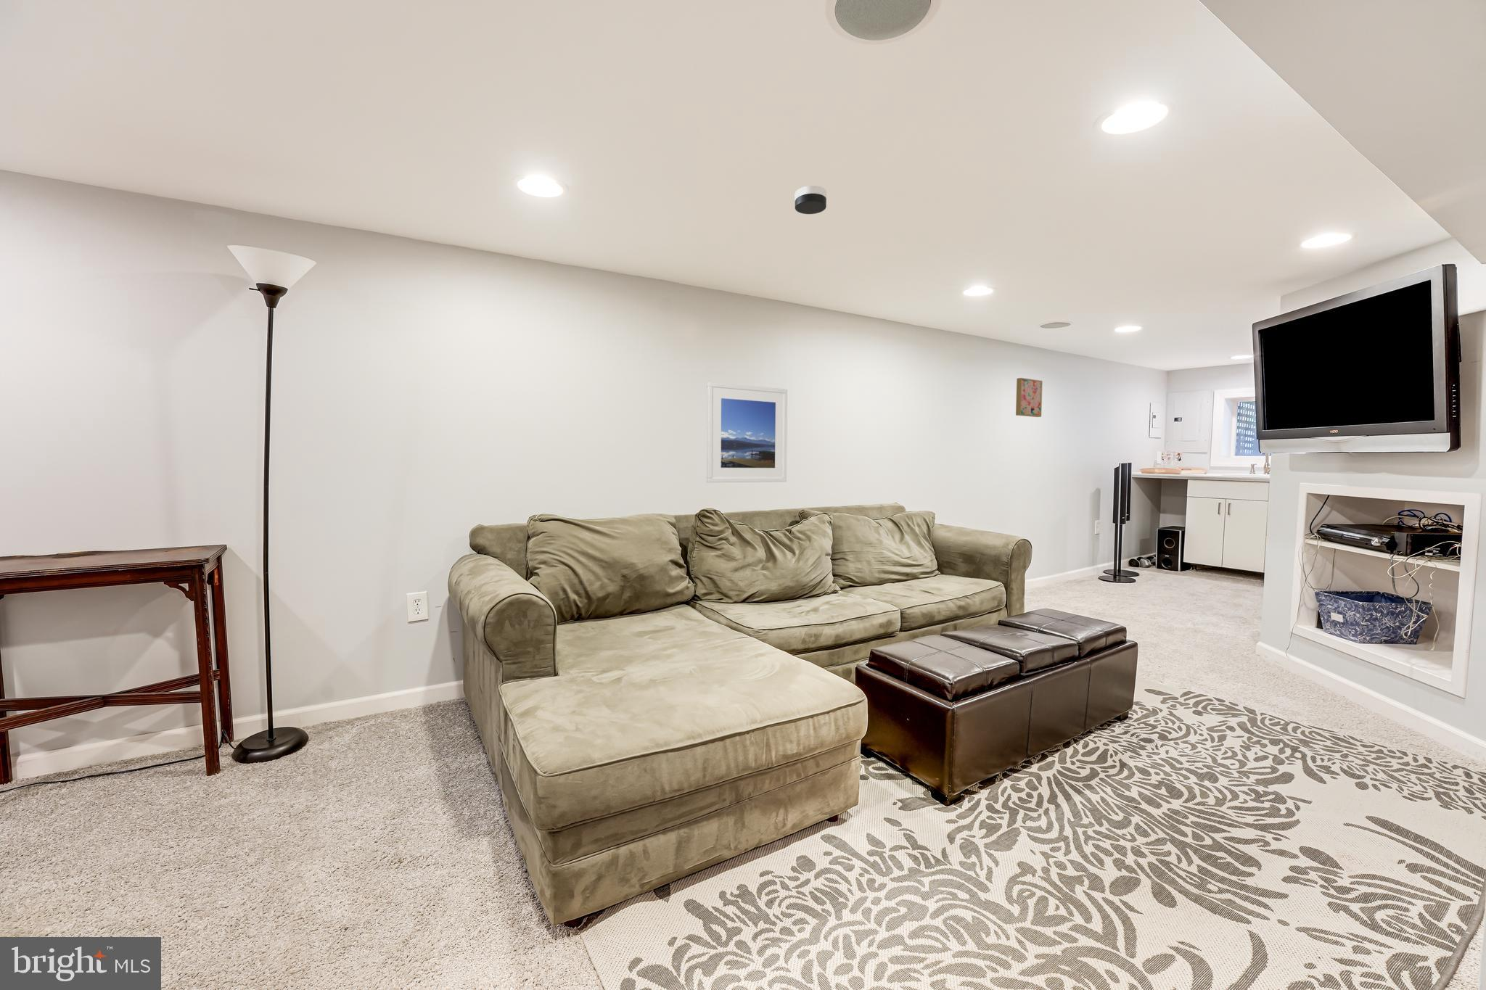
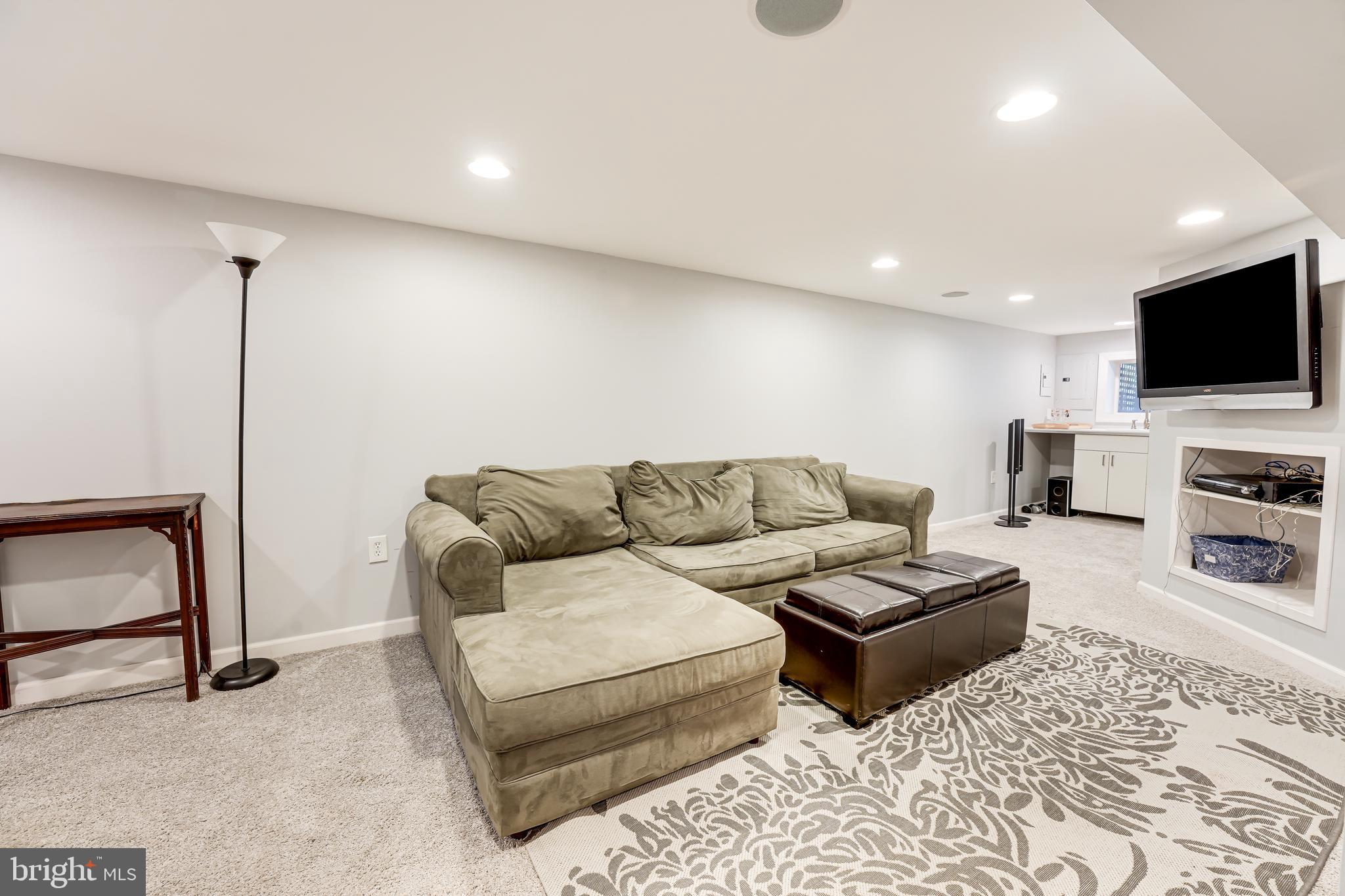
- wall art (1029, 398)
- smoke detector (811, 200)
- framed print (748, 434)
